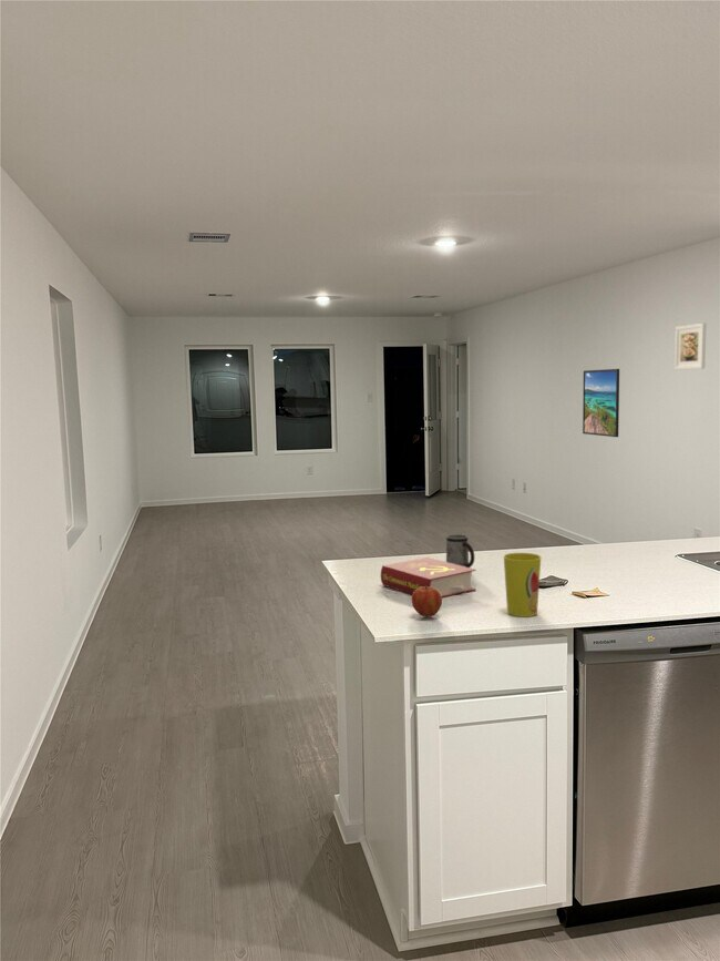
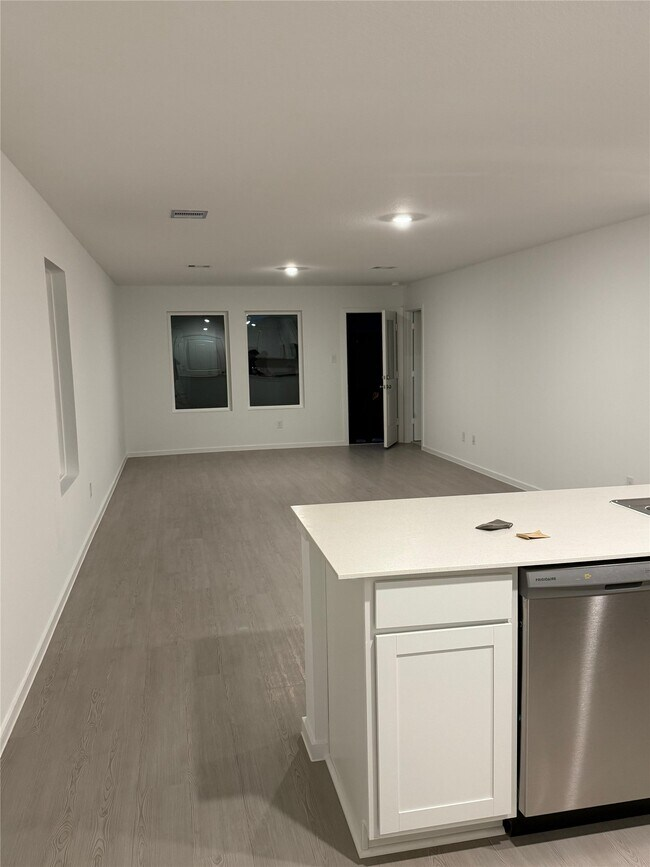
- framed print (599, 402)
- book (428, 577)
- apple (426, 601)
- cup (522, 584)
- mug (461, 554)
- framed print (689, 347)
